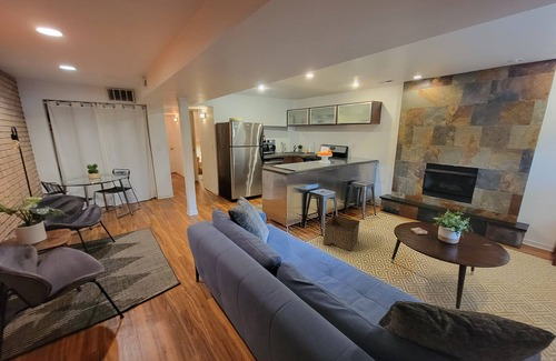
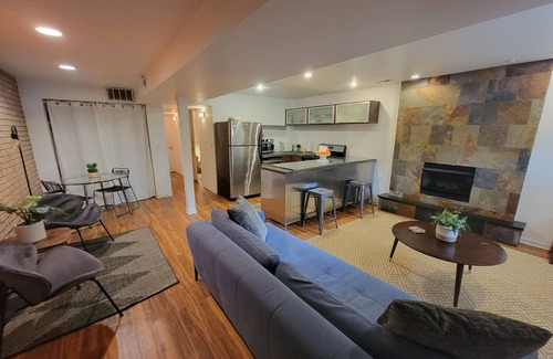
- storage bin (341, 232)
